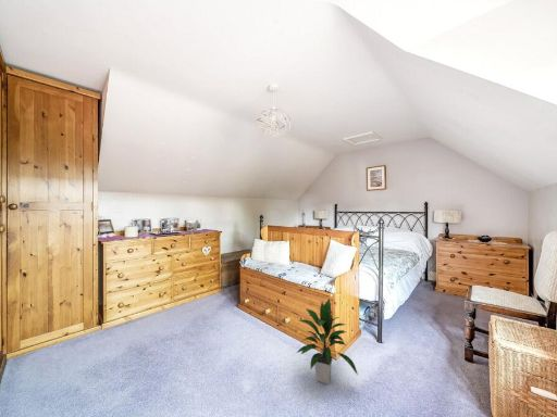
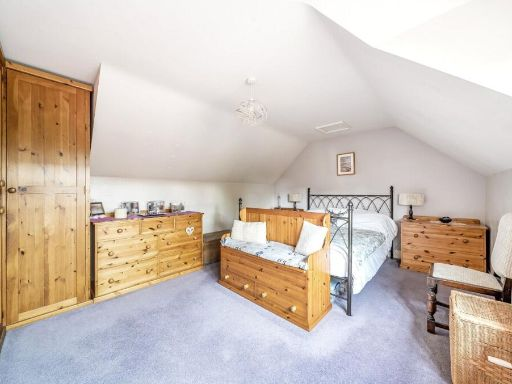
- indoor plant (324, 342)
